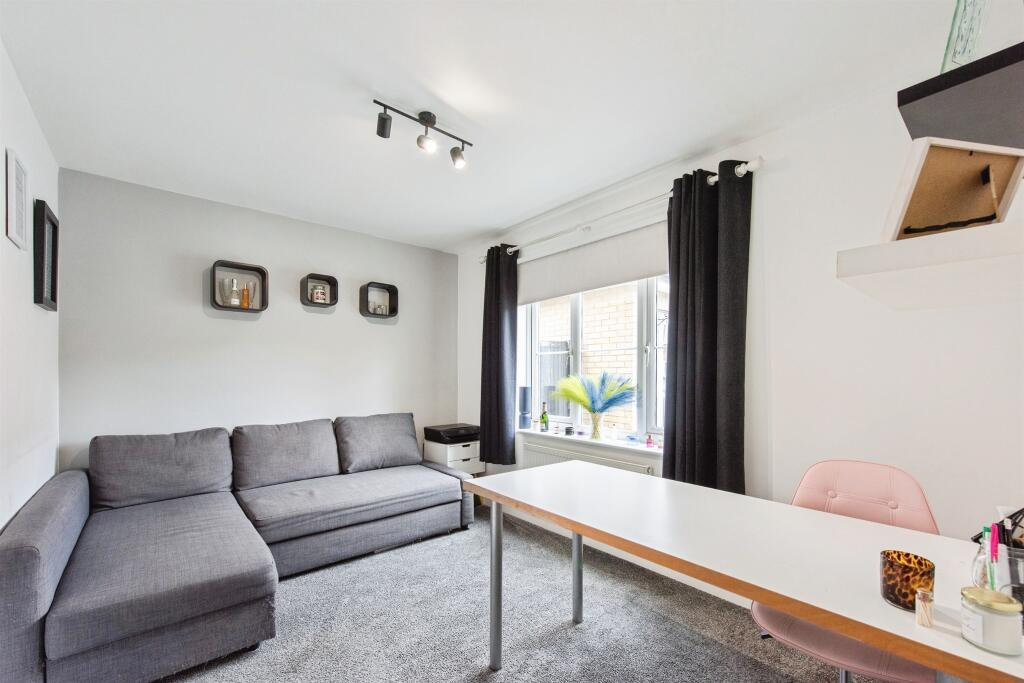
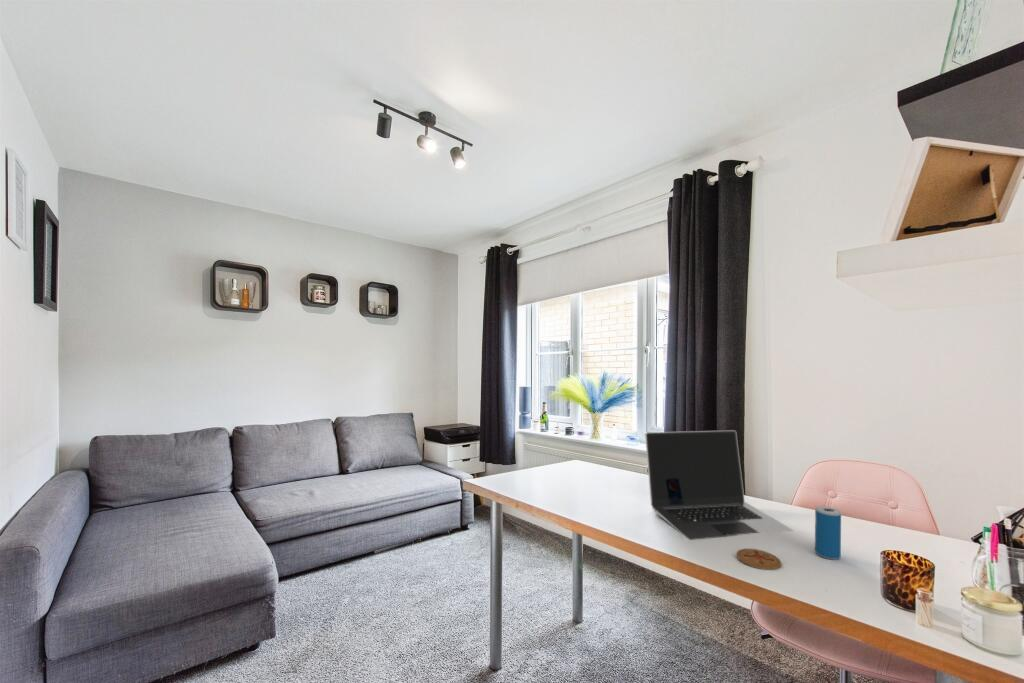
+ laptop (715, 479)
+ beverage can (827, 532)
+ coaster (758, 558)
